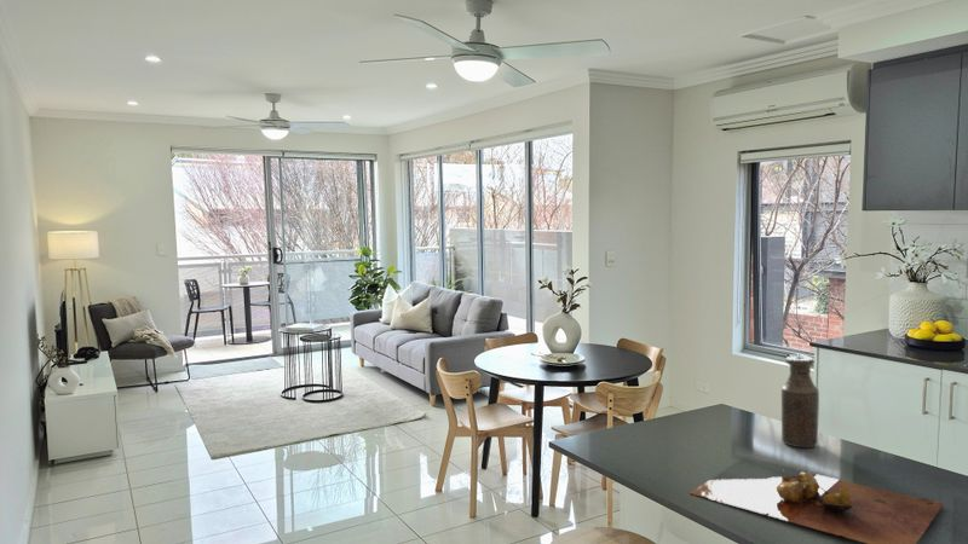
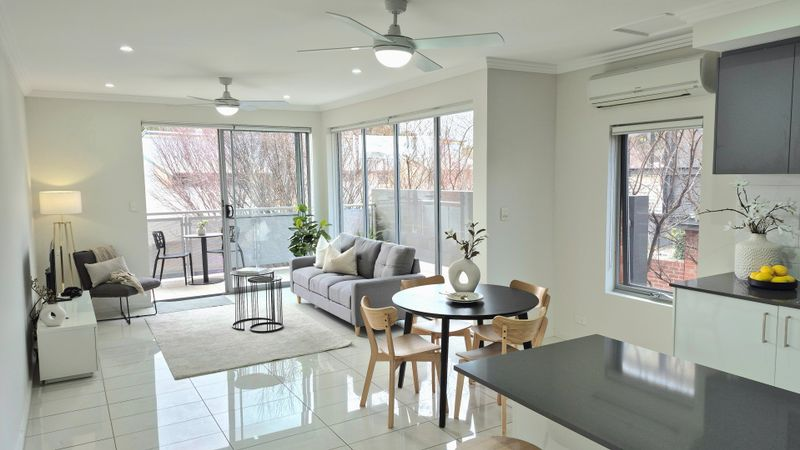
- cutting board (812, 486)
- bottle (800, 400)
